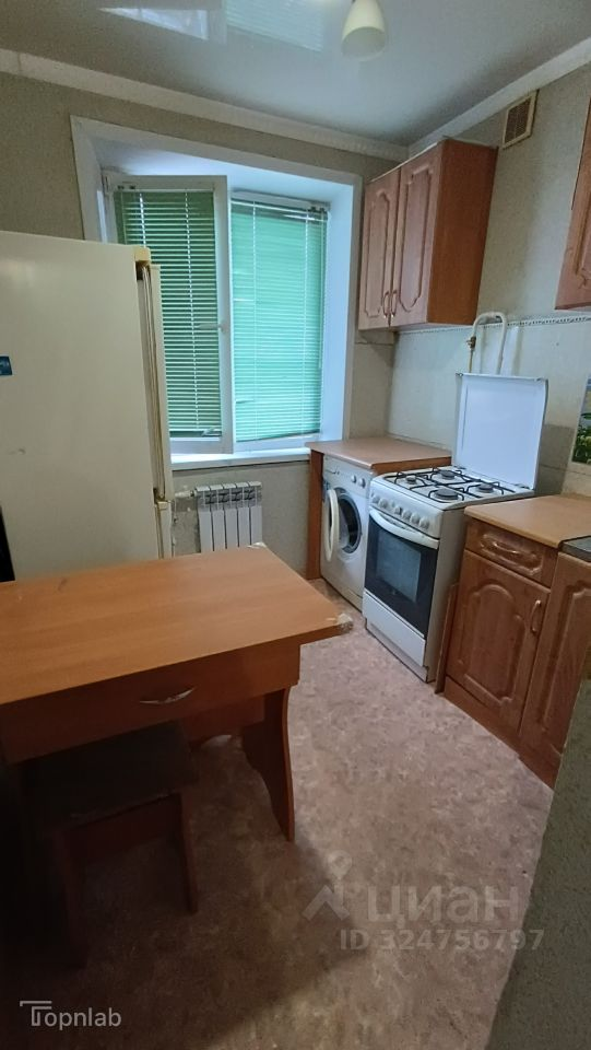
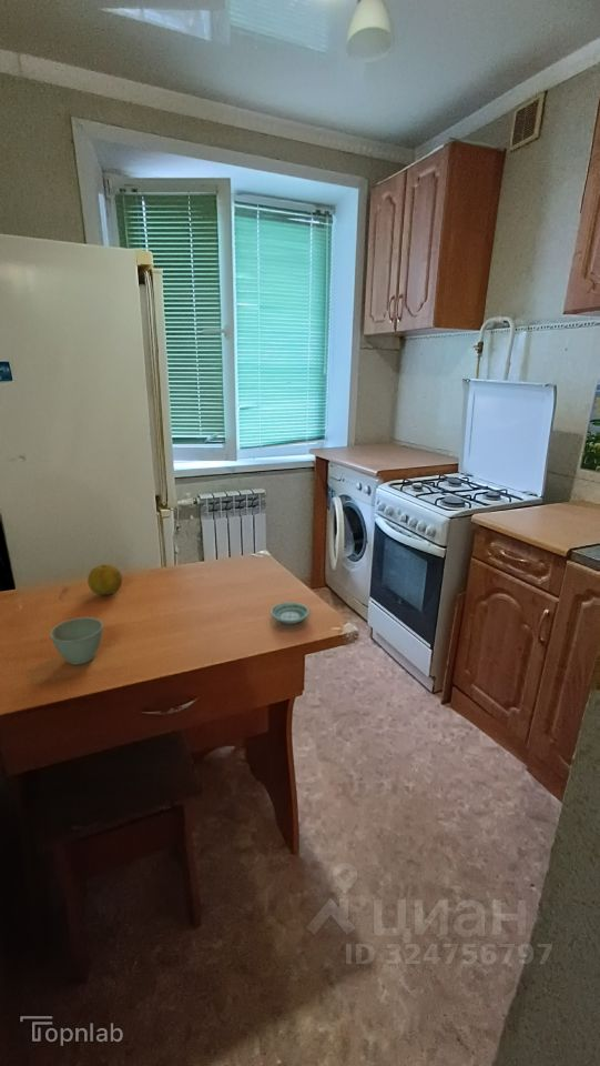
+ fruit (104, 580)
+ saucer (289, 614)
+ flower pot (79, 643)
